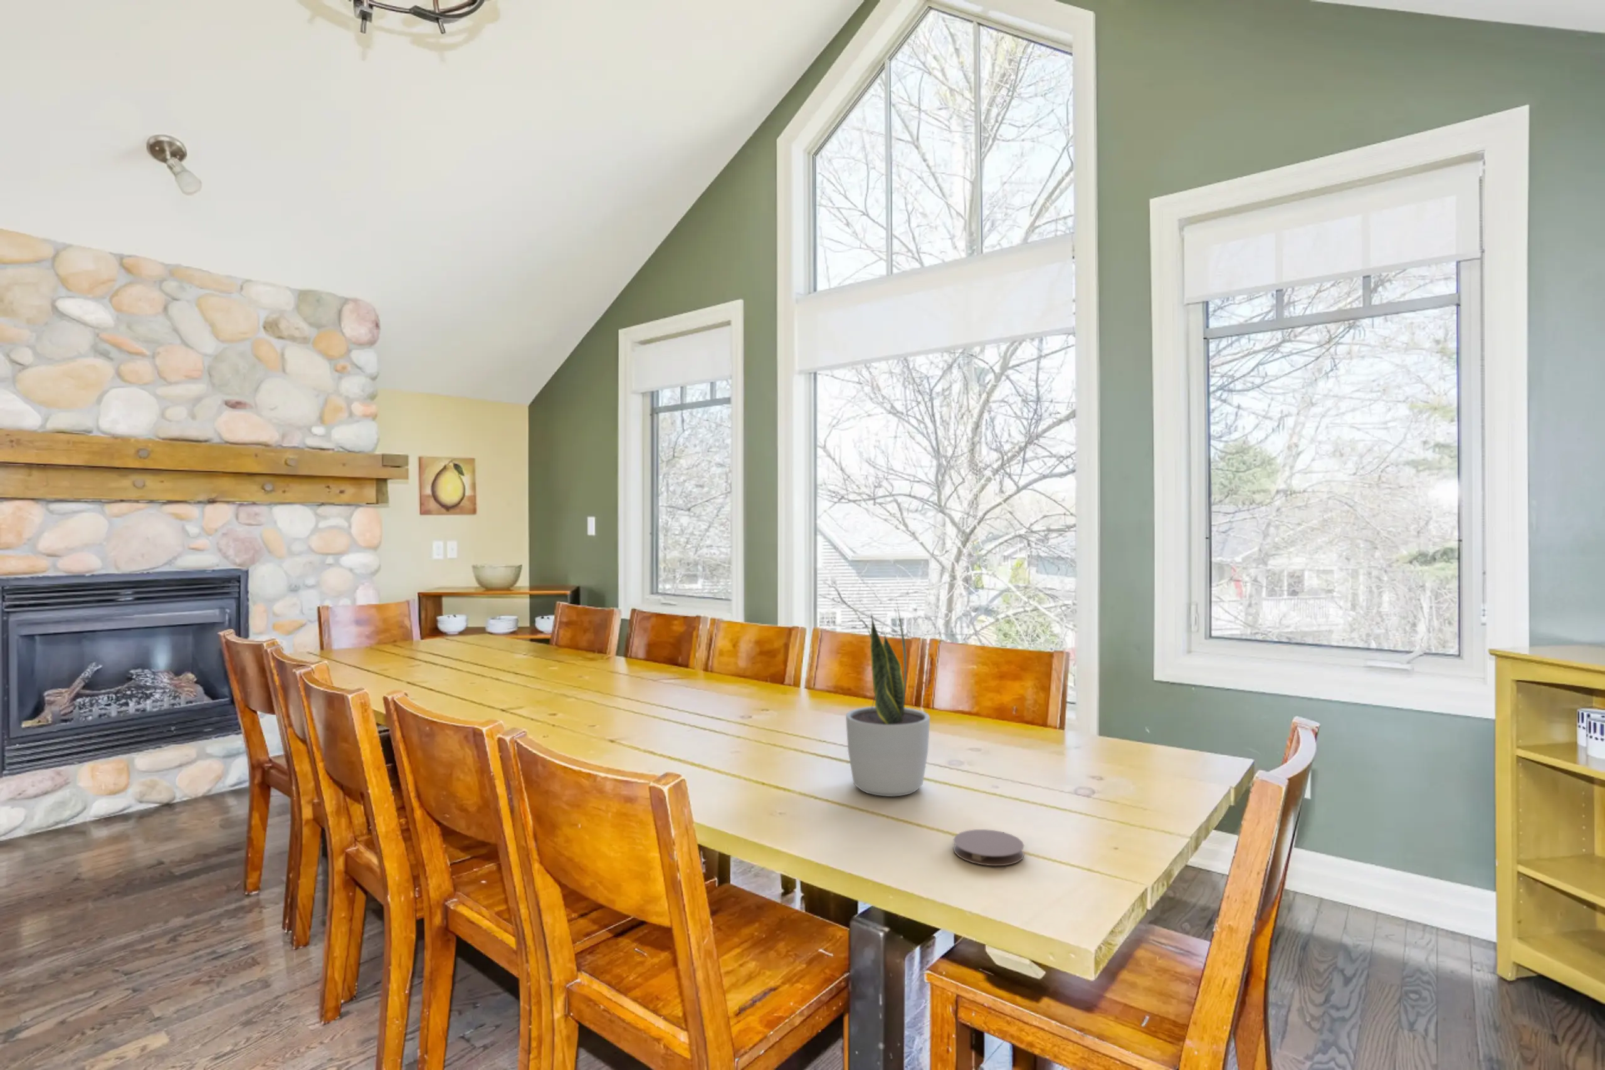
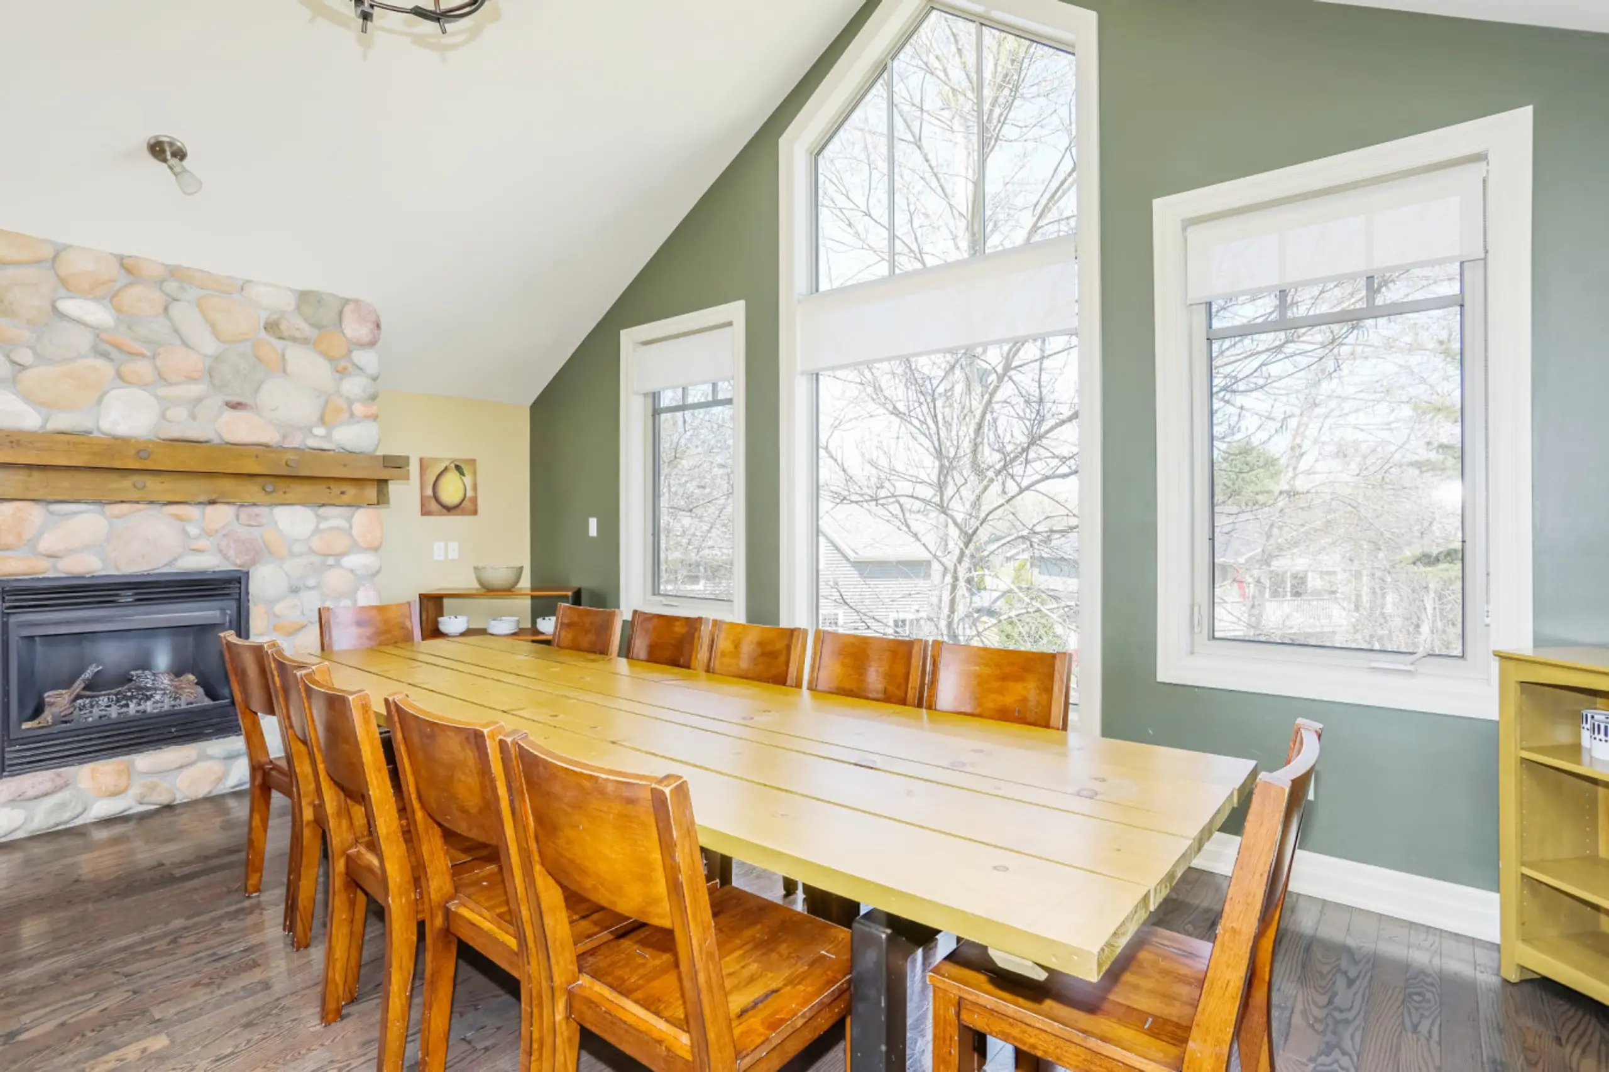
- potted plant (887, 689)
- coaster (988, 847)
